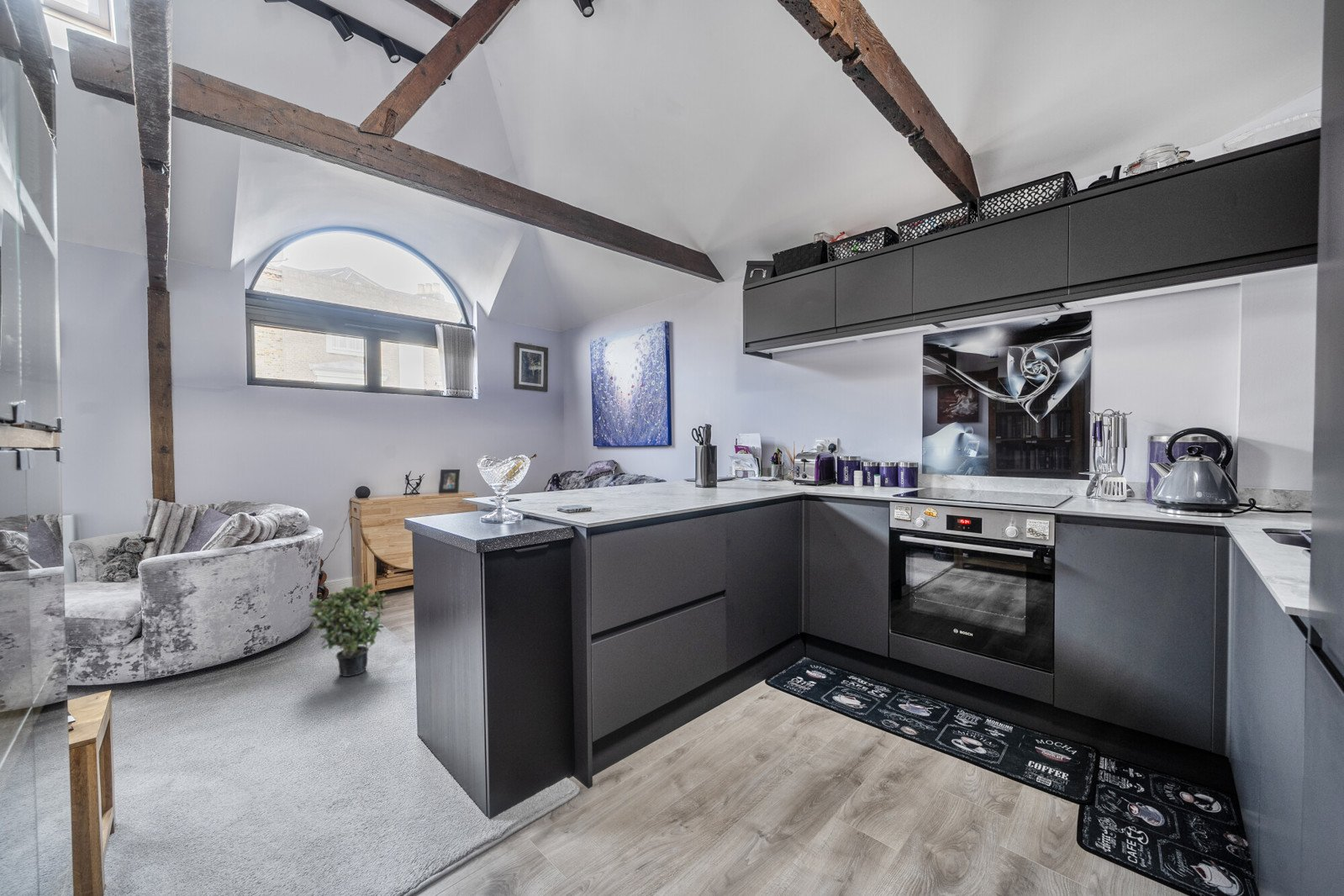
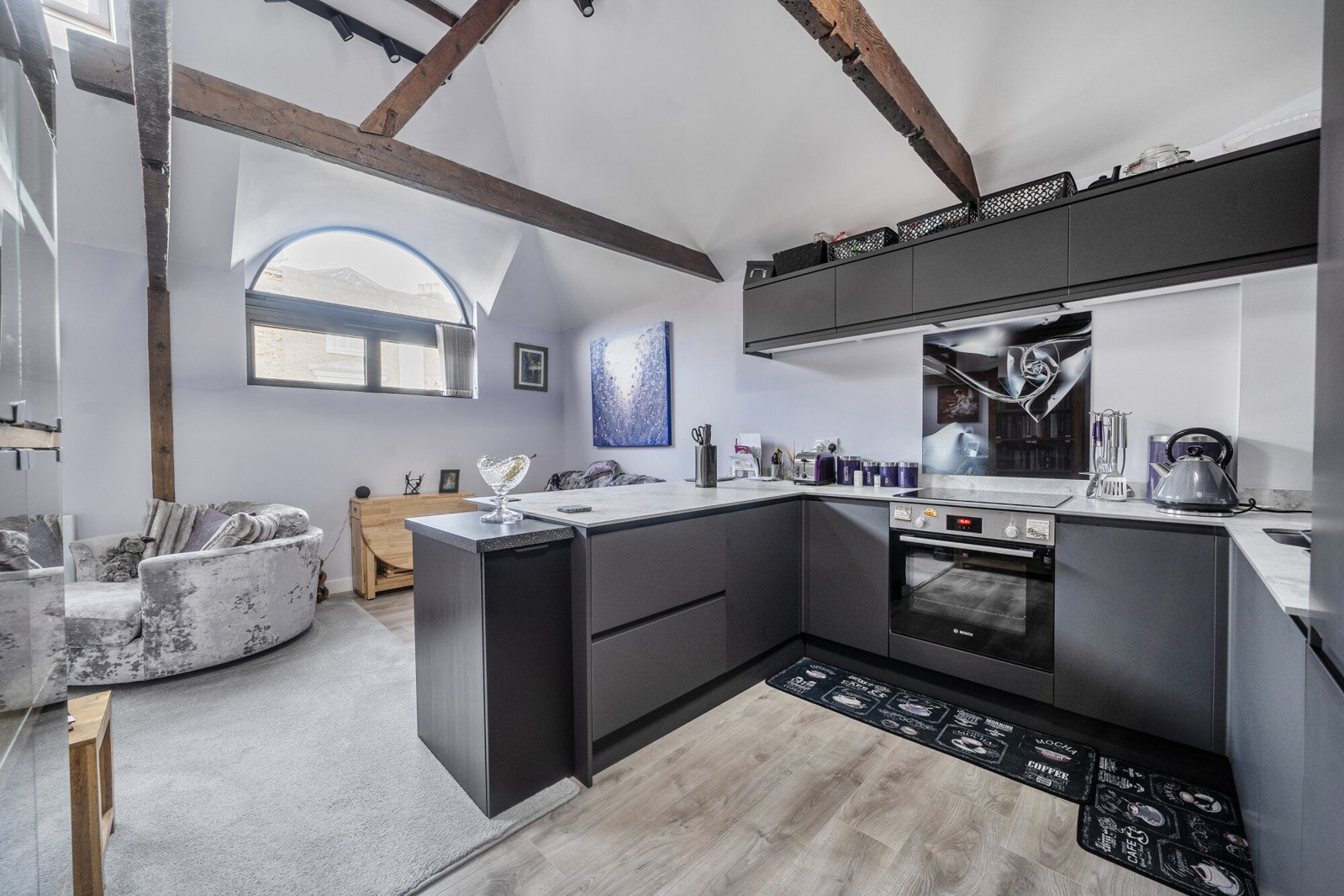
- potted plant (345, 630)
